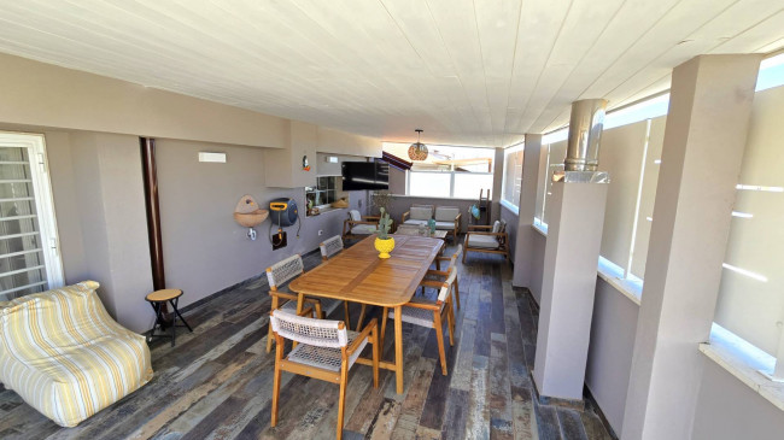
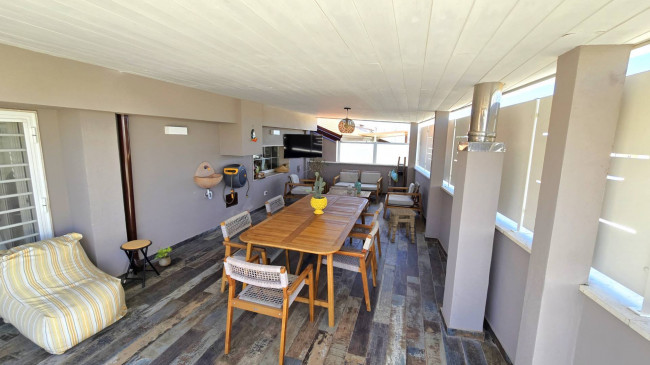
+ potted plant (163, 255)
+ side table (401, 221)
